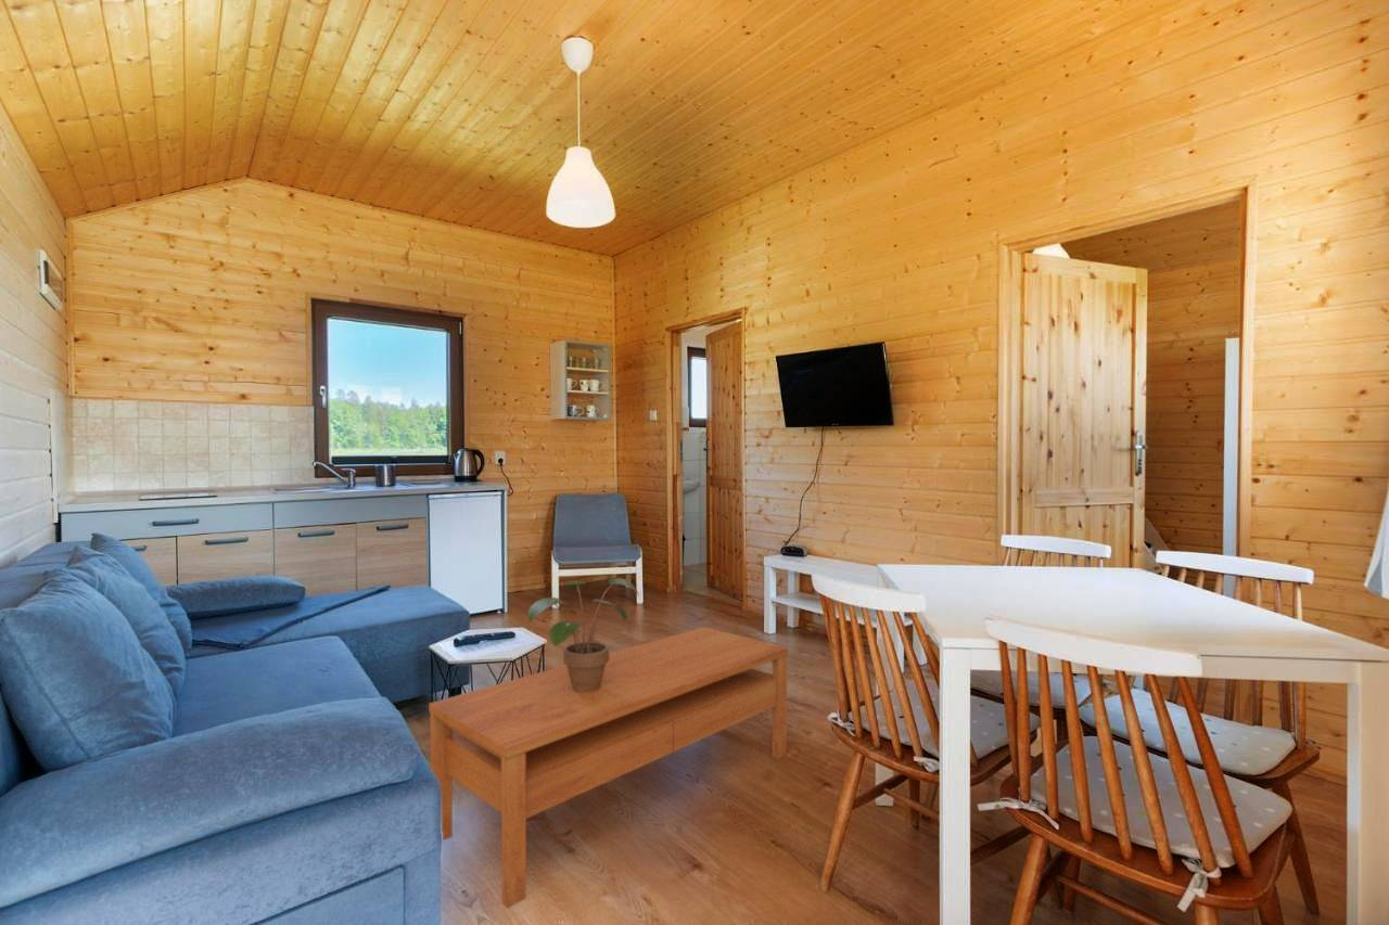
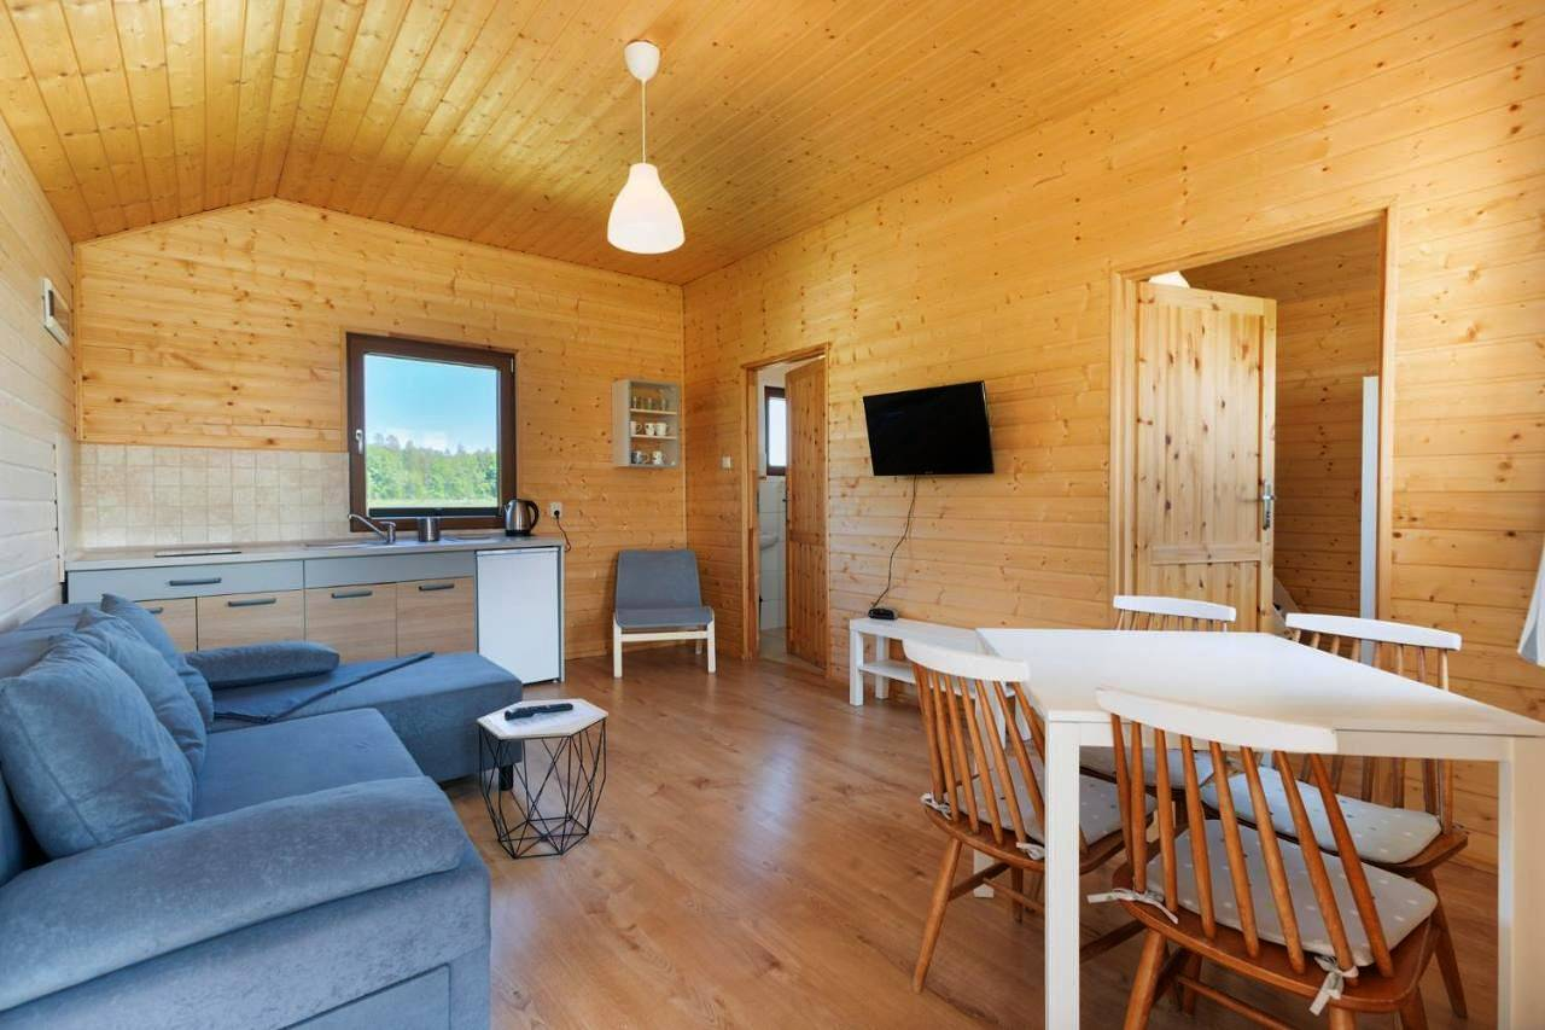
- coffee table (630, 732)
- potted plant (584, 632)
